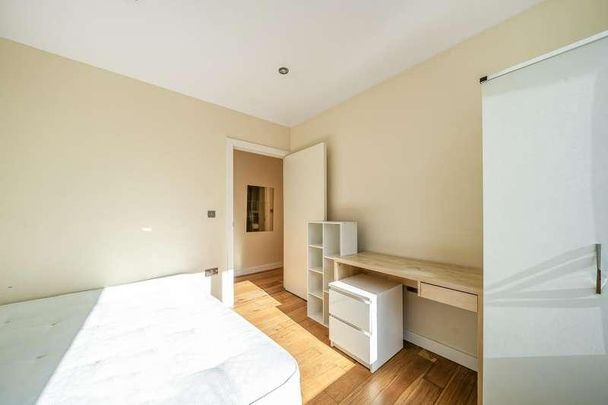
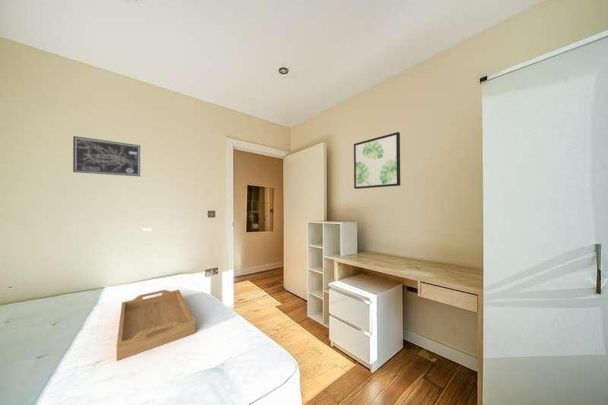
+ wall art (375, 163)
+ wall art (109, 157)
+ serving tray (155, 314)
